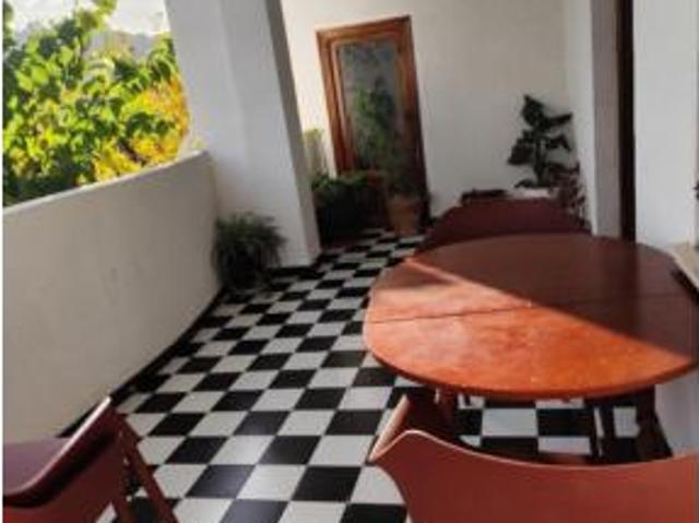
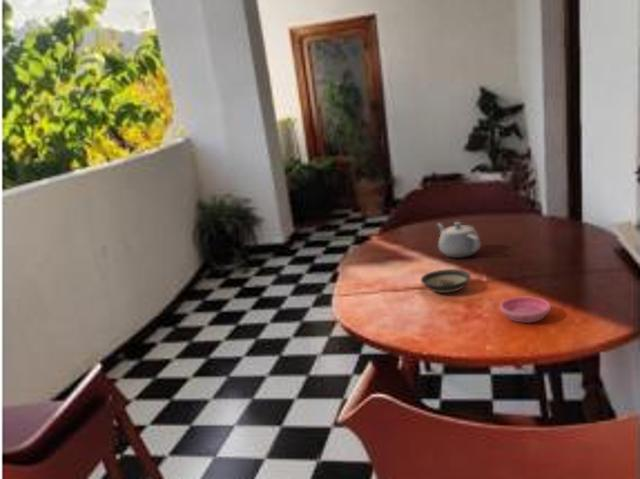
+ teapot (457, 238)
+ saucer (445, 282)
+ saucer (525, 310)
